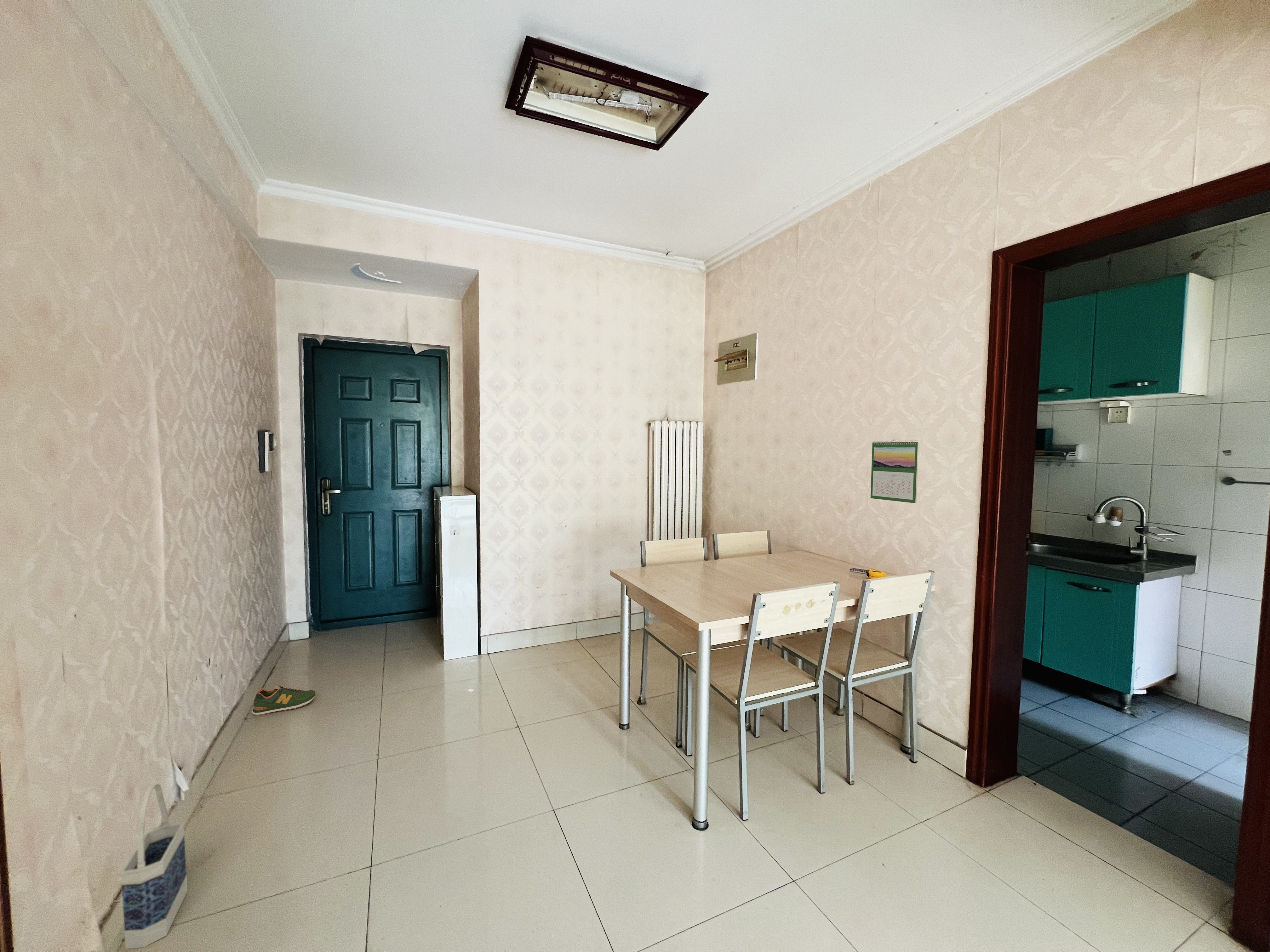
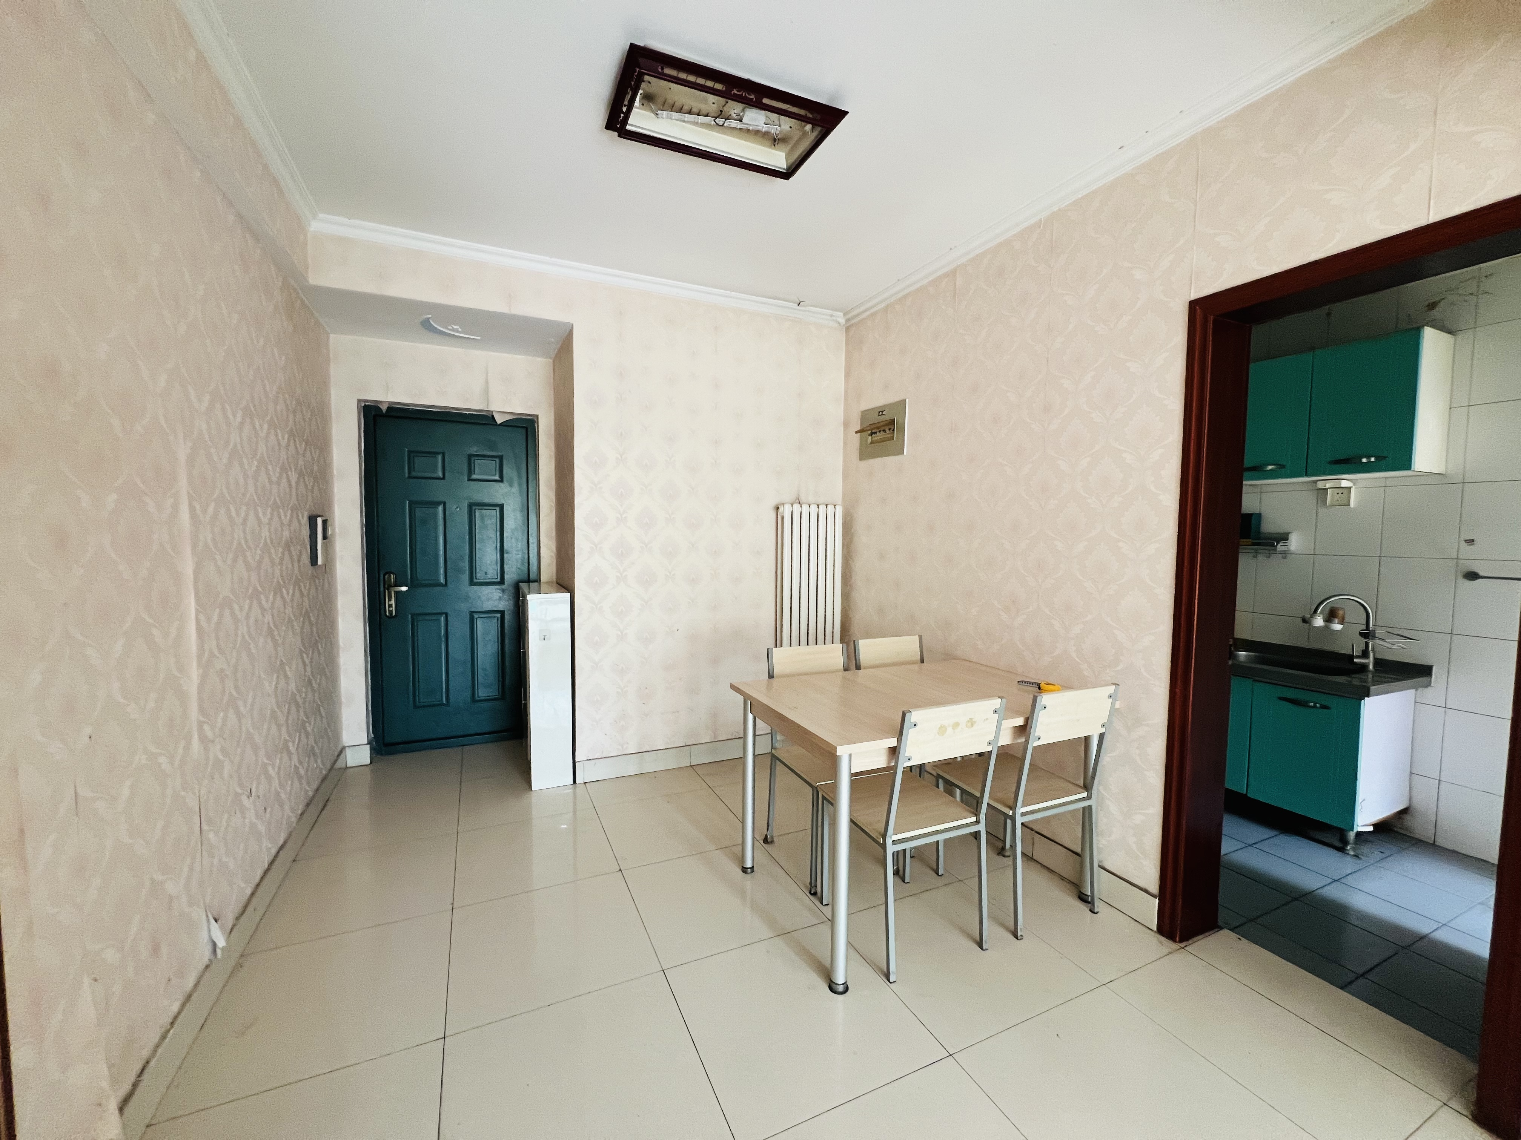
- shoe (284, 696)
- calendar (893, 470)
- bag (155, 853)
